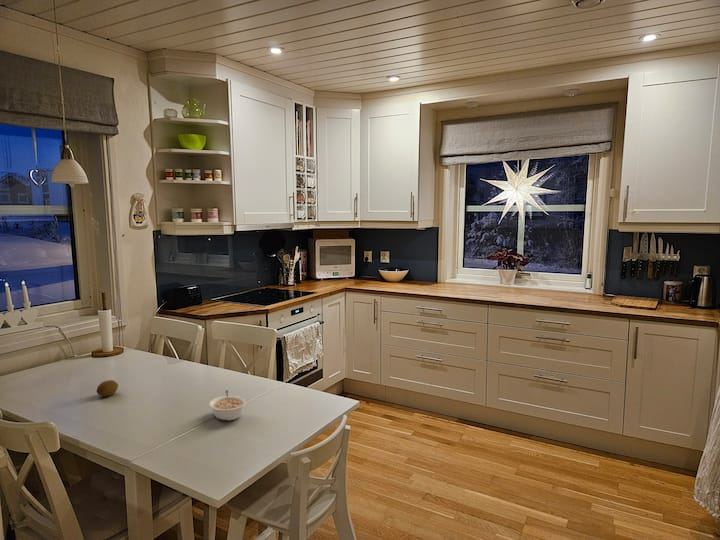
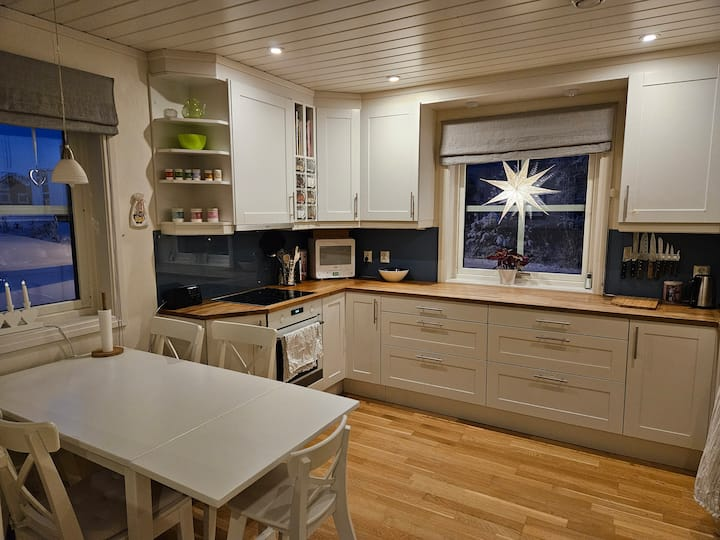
- legume (227, 407)
- fruit (108, 388)
